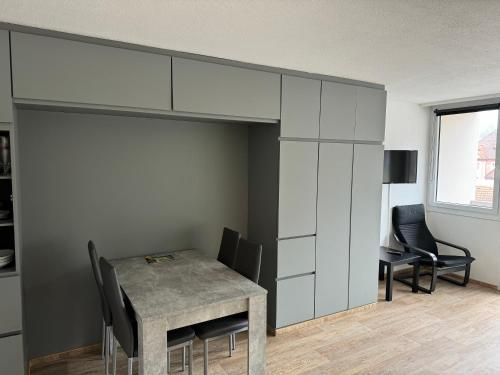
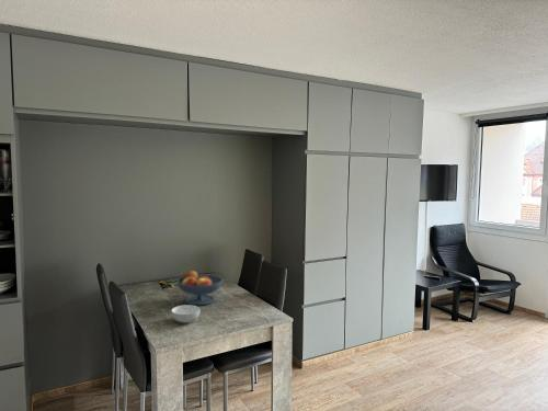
+ fruit bowl (199, 286)
+ cereal bowl (185, 315)
